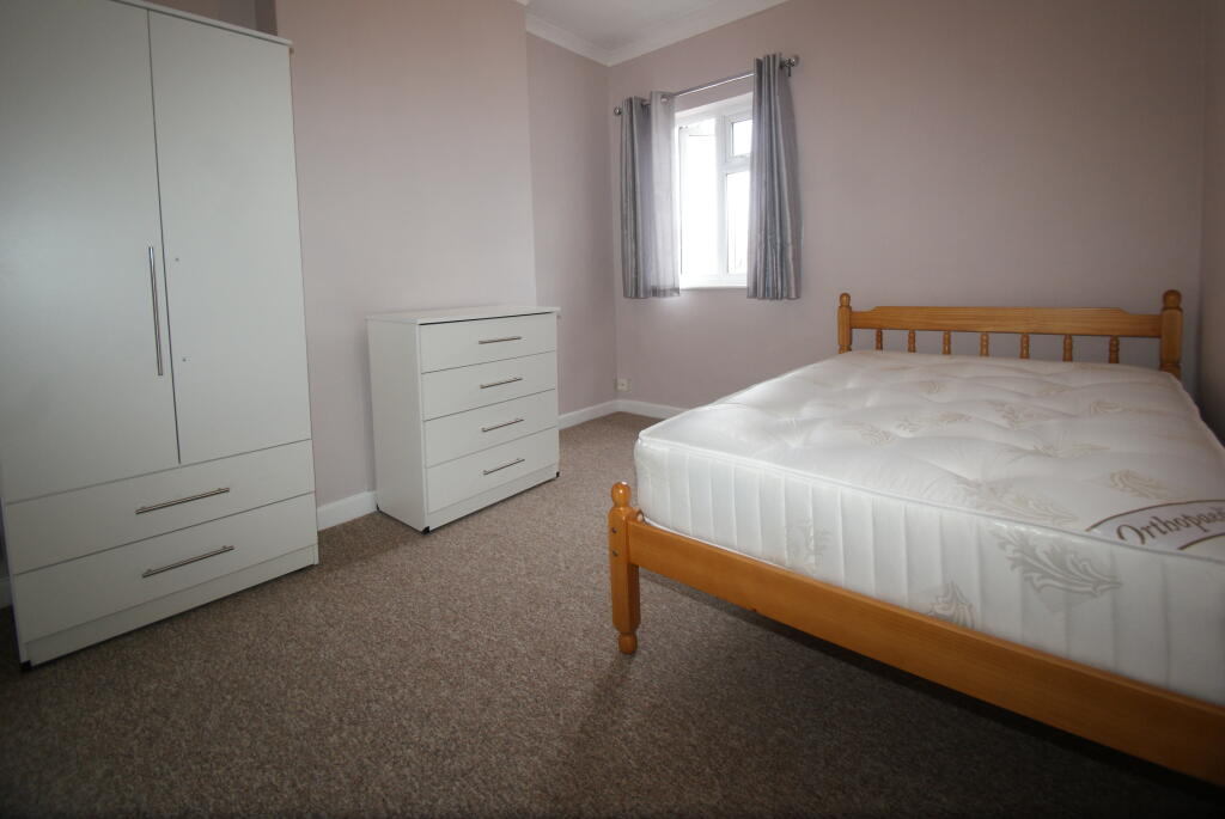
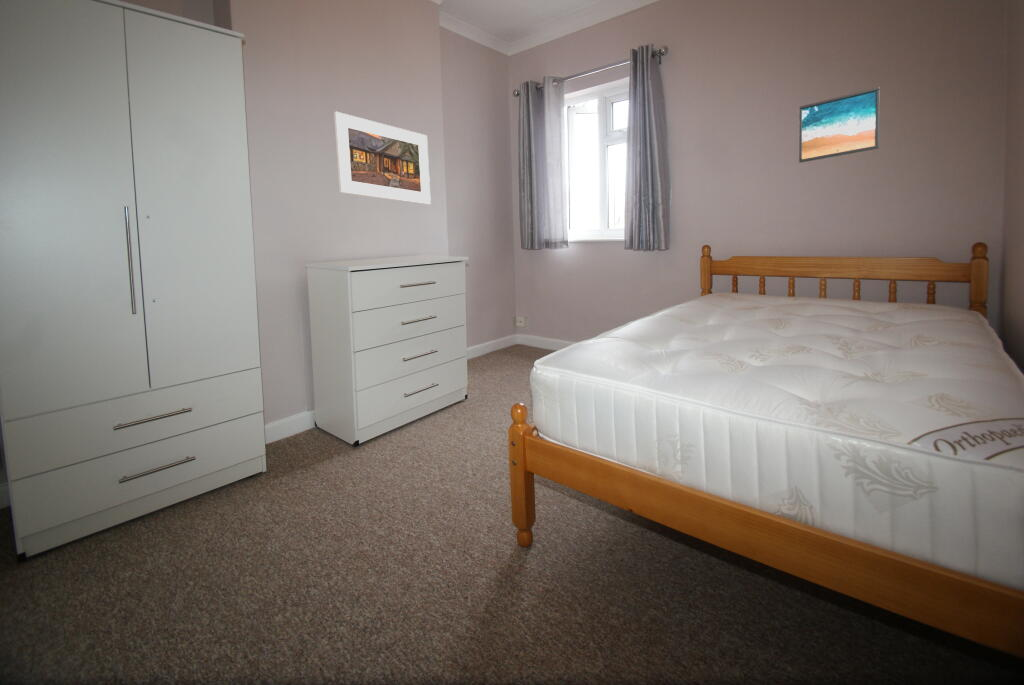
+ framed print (386, 162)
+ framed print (837, 126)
